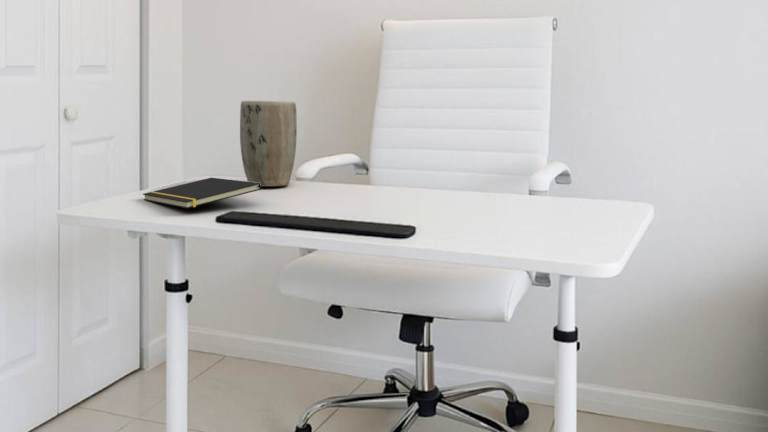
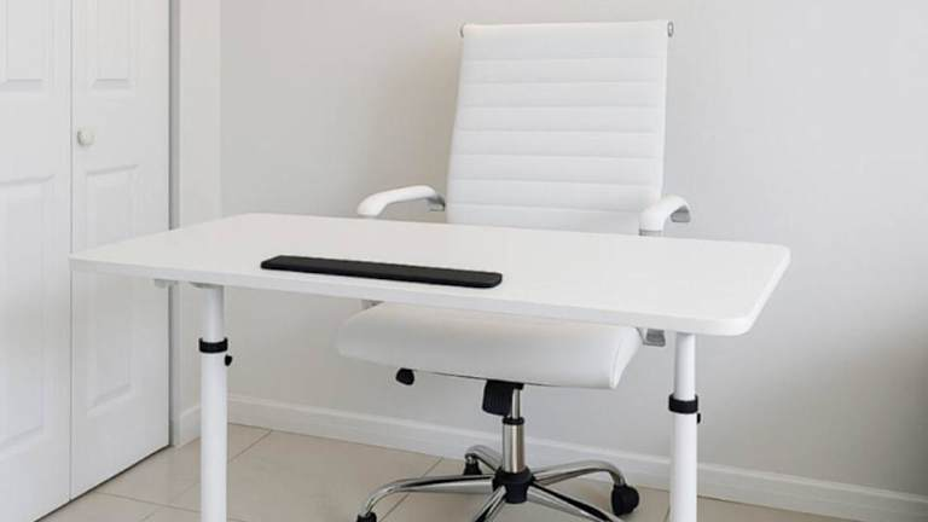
- notepad (200, 191)
- plant pot (268, 143)
